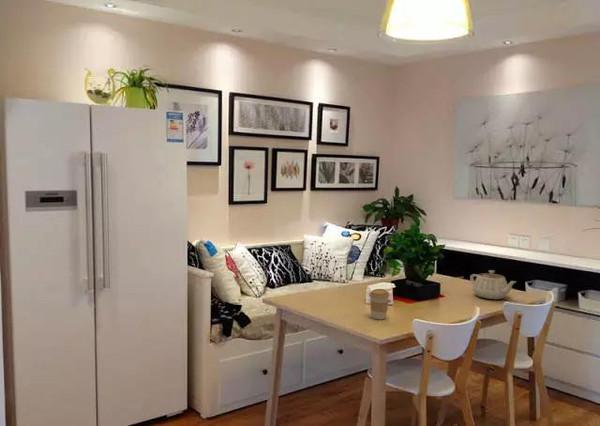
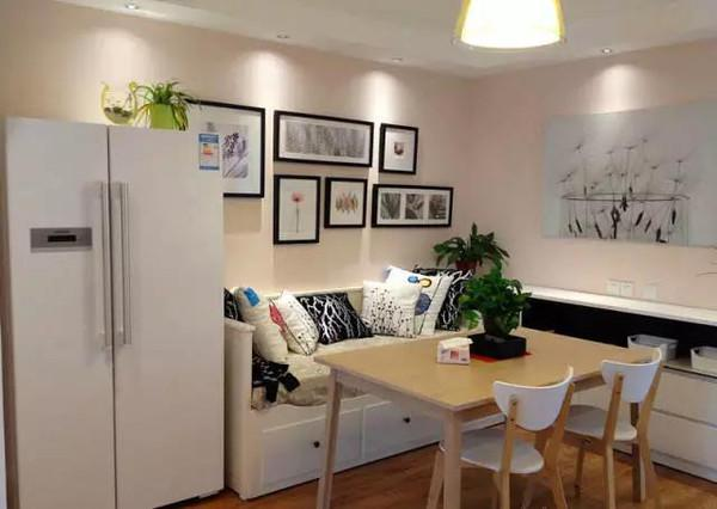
- teapot (492, 284)
- coffee cup (379, 303)
